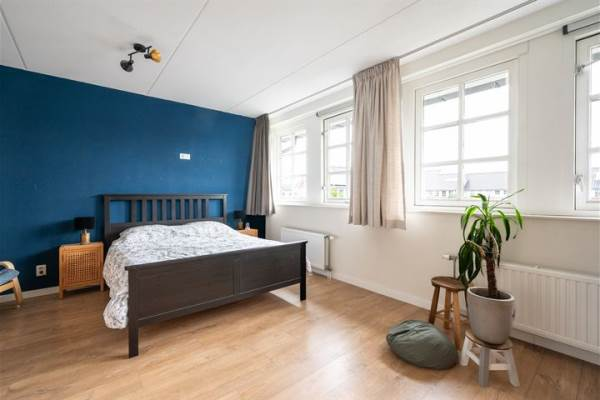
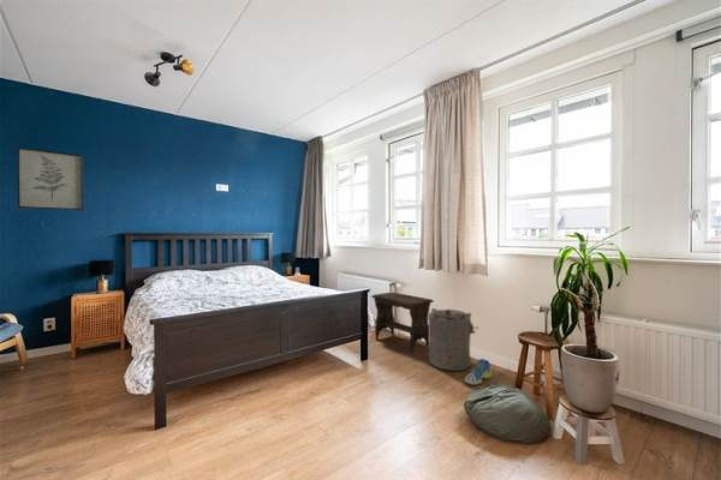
+ wall art (52, 180)
+ sneaker (477, 370)
+ footstool (398, 323)
+ laundry hamper (447, 335)
